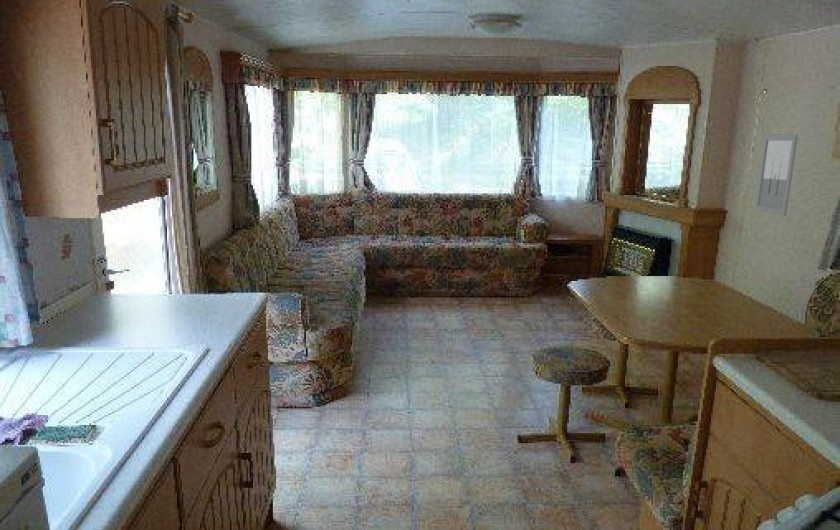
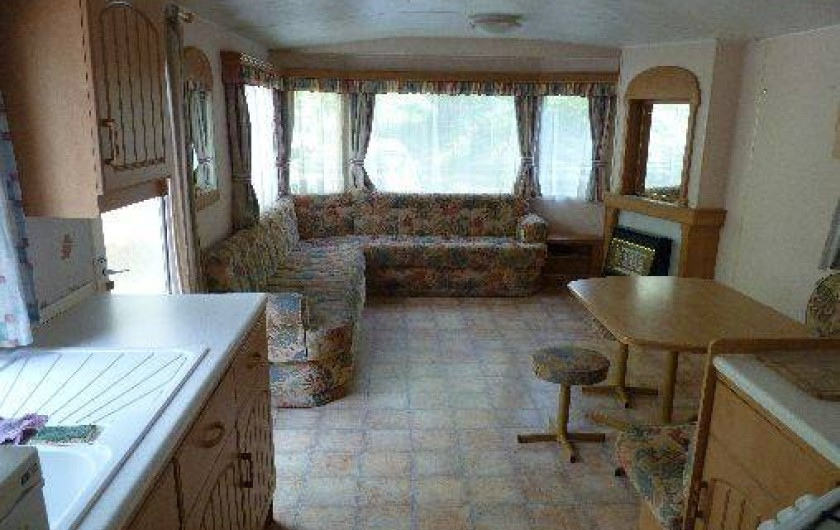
- wall art (775, 174)
